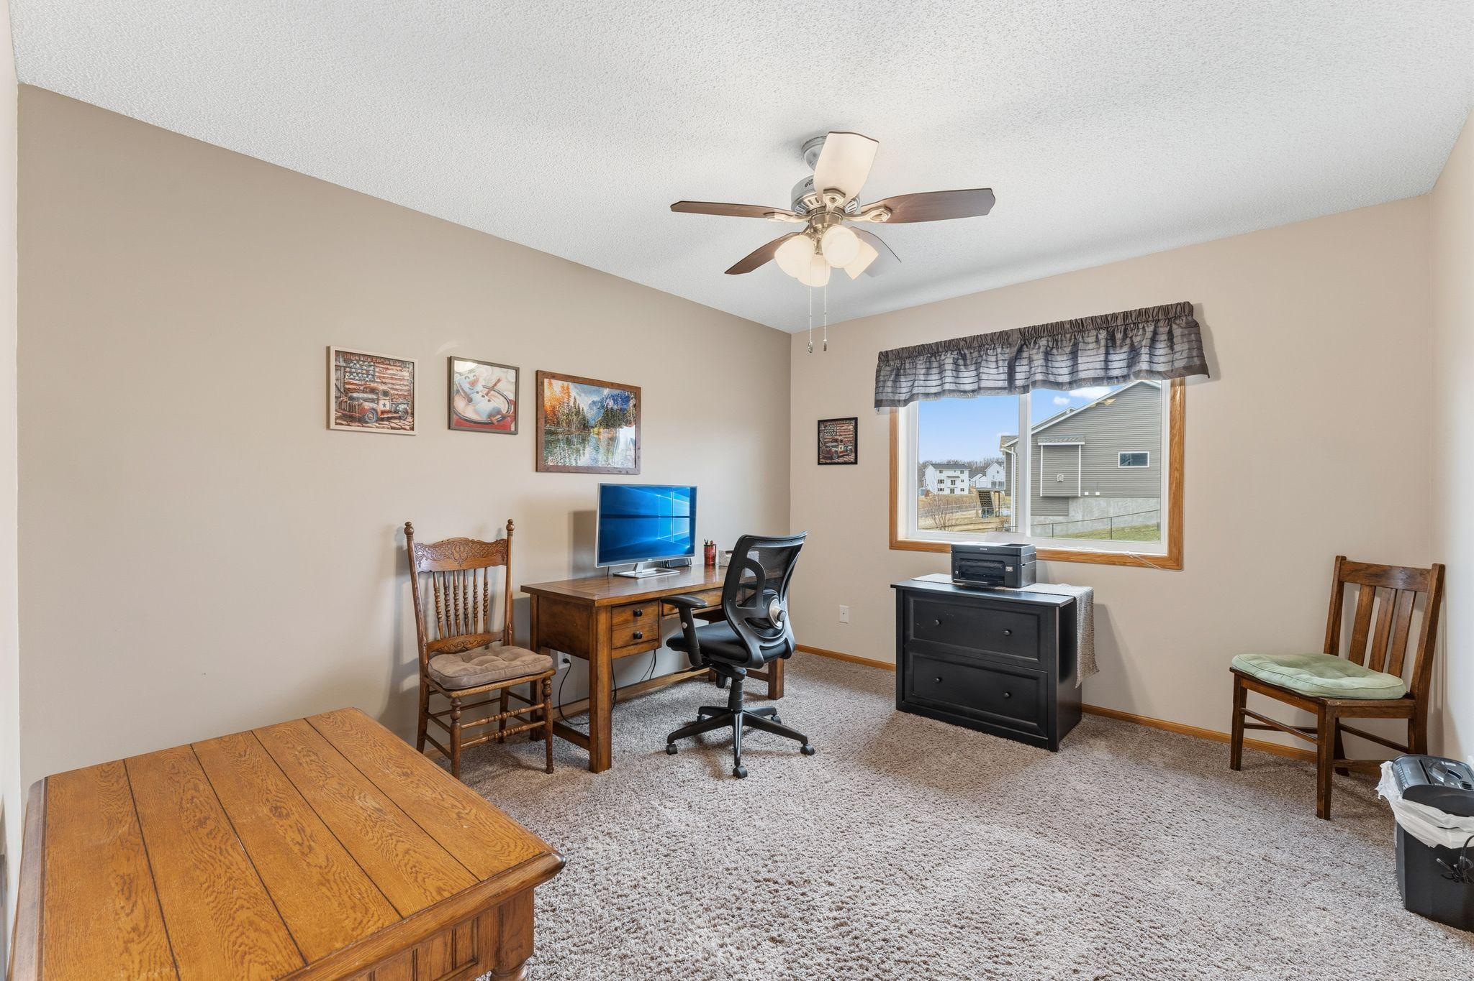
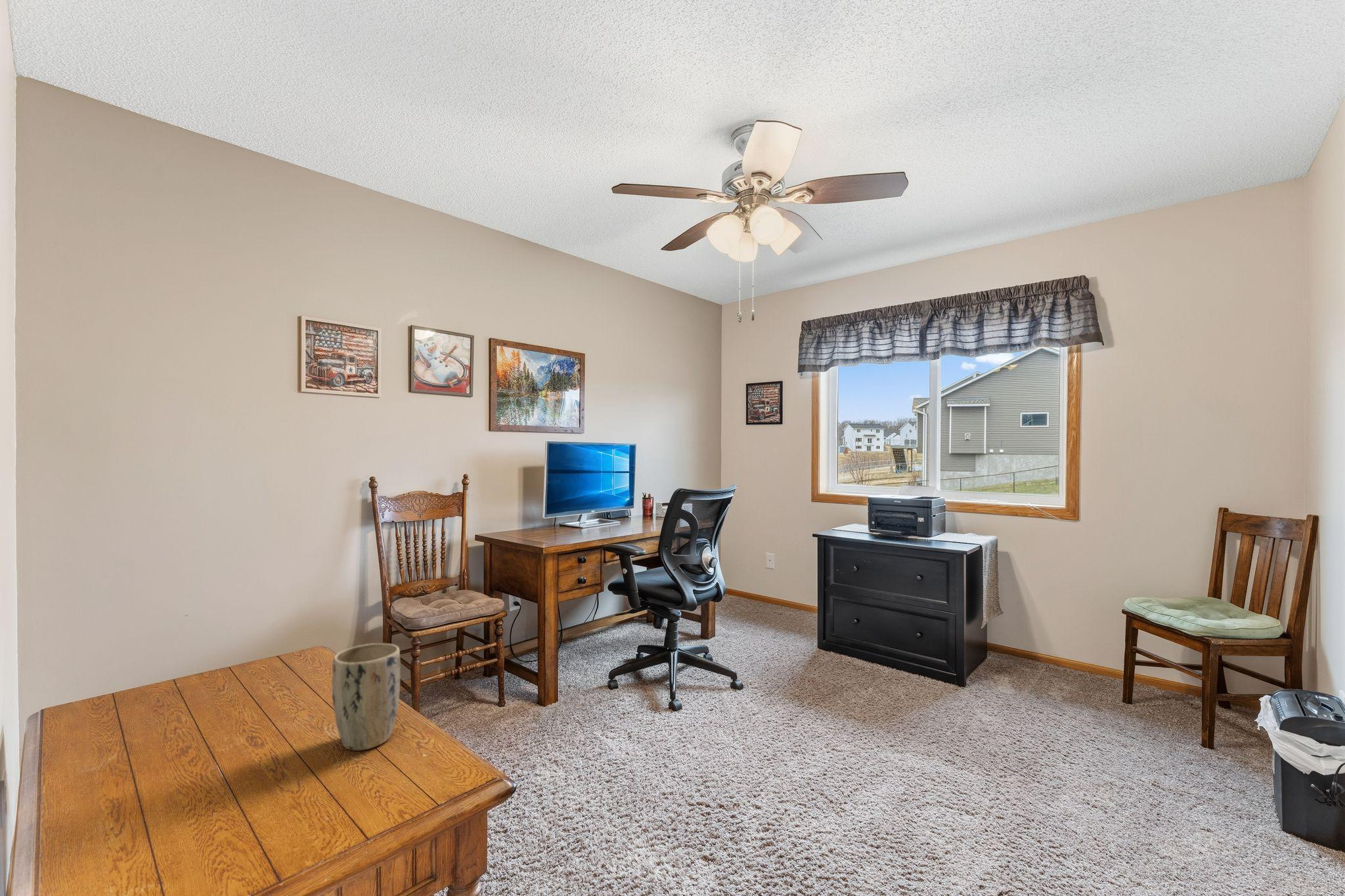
+ plant pot (366, 696)
